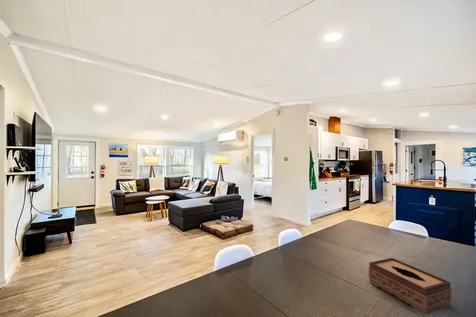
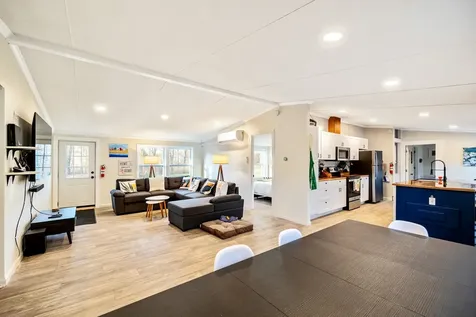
- tissue box (406, 282)
